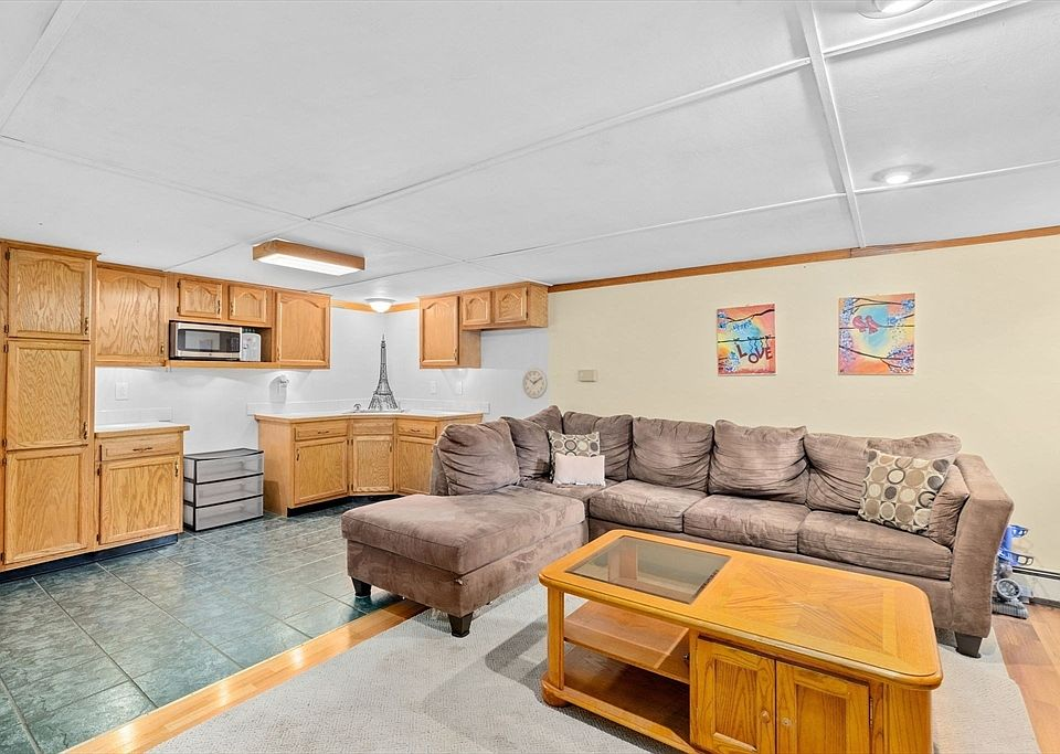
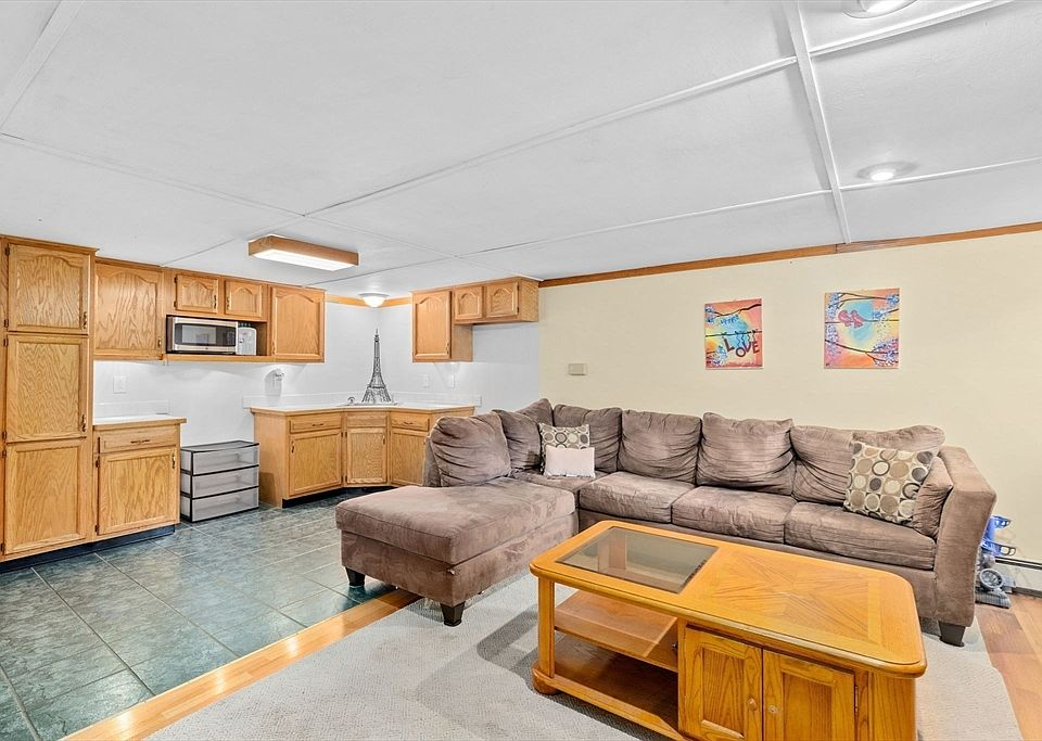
- wall clock (533, 383)
